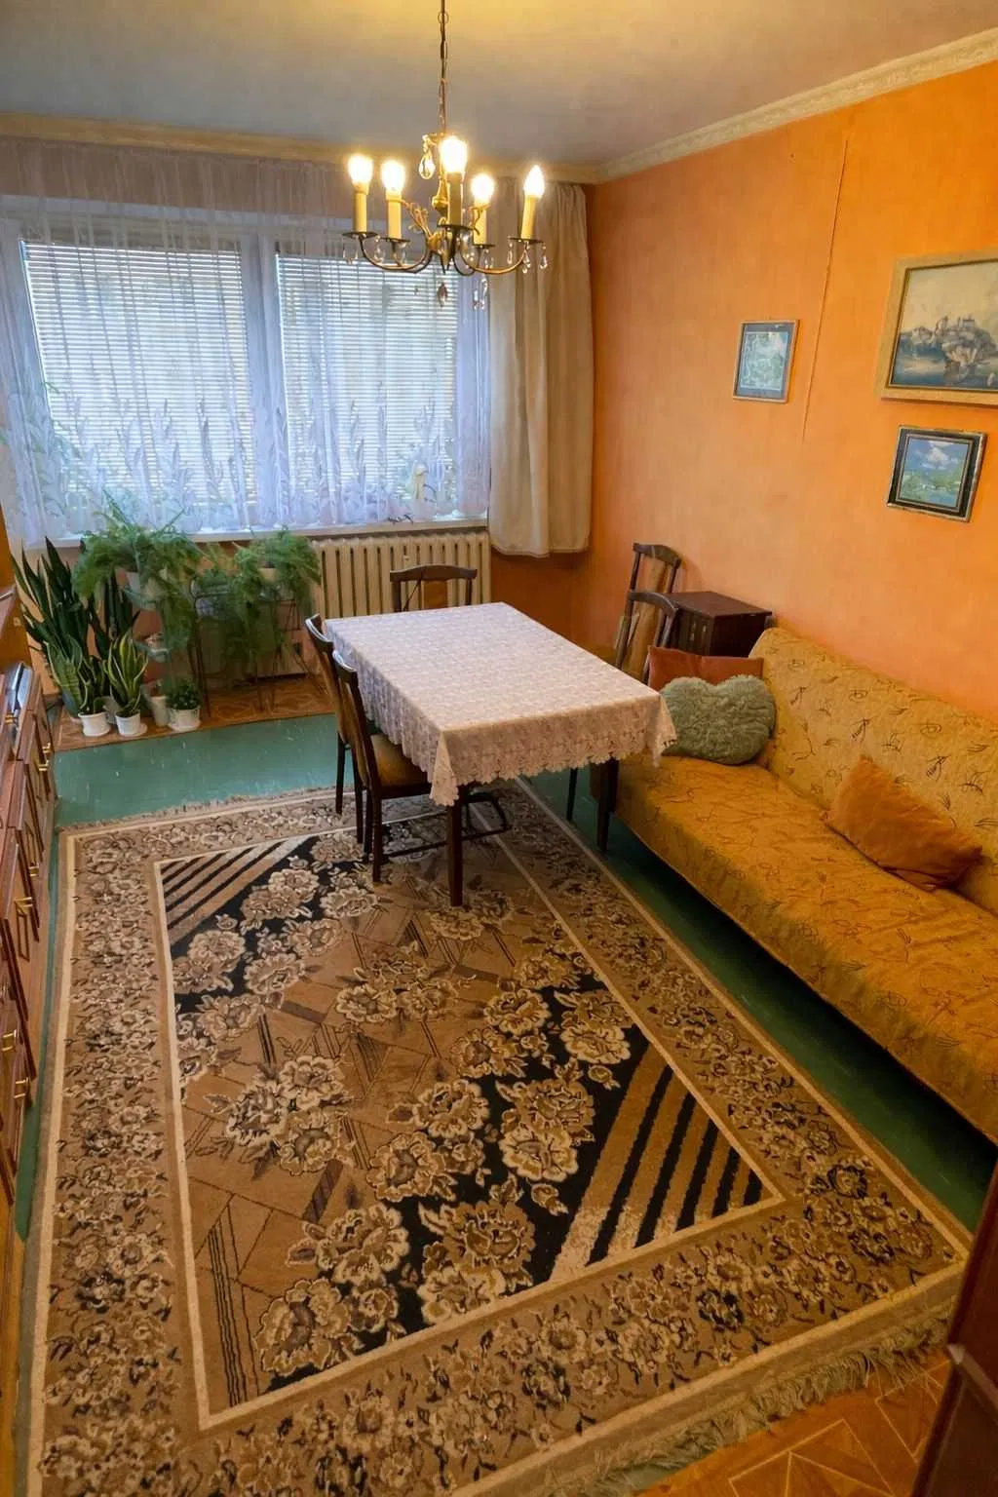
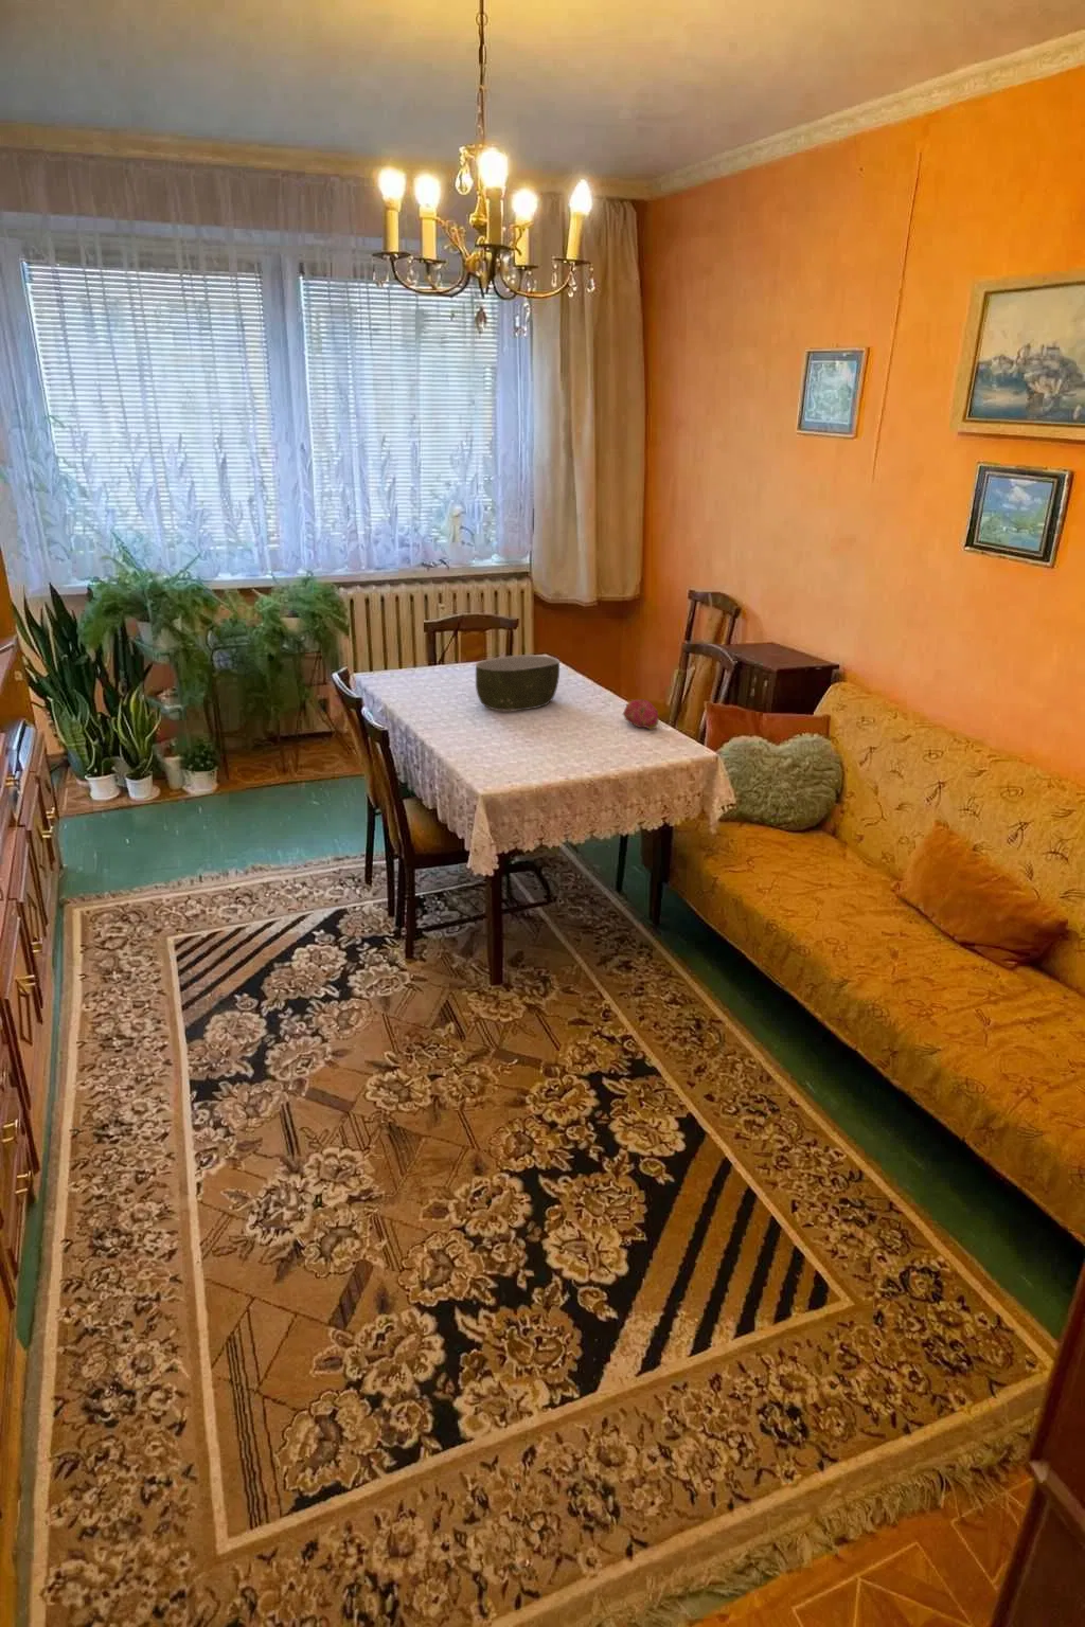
+ fruit (641, 713)
+ bowl (516, 683)
